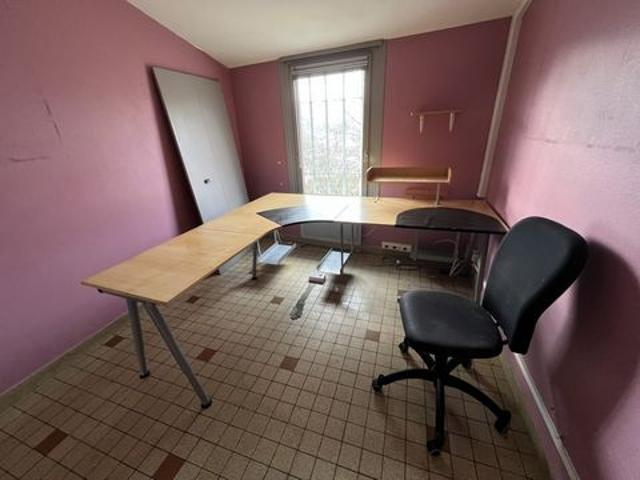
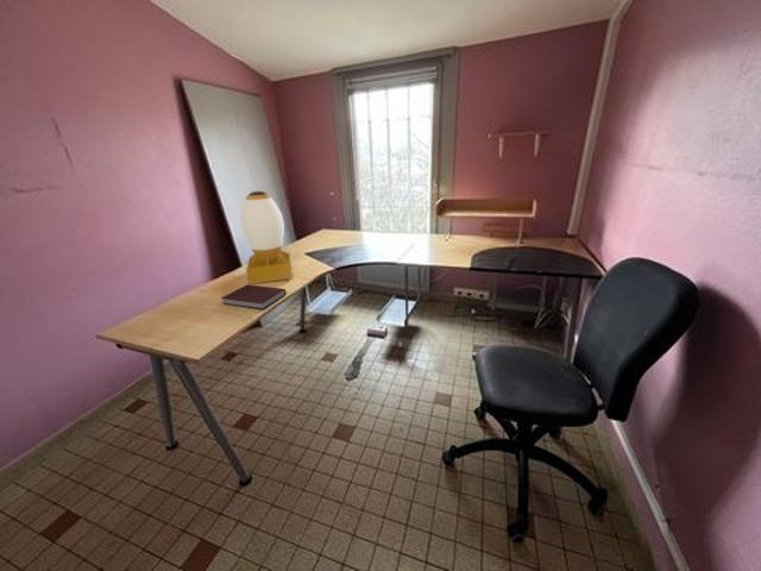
+ notebook (253, 295)
+ desk lamp (264, 234)
